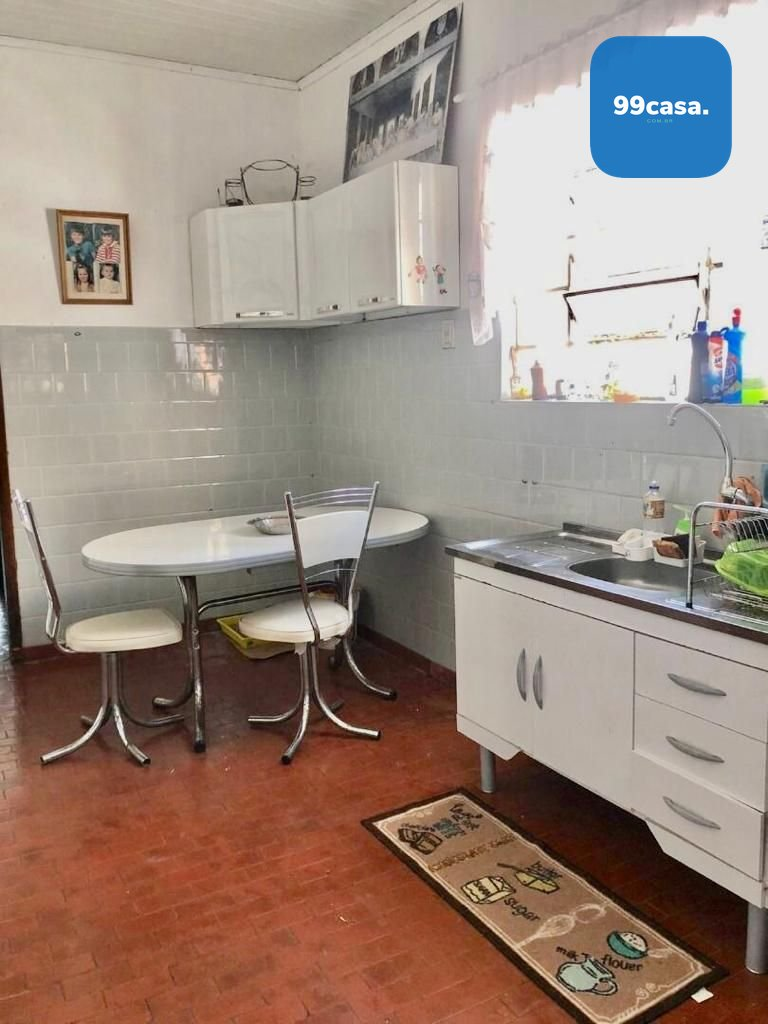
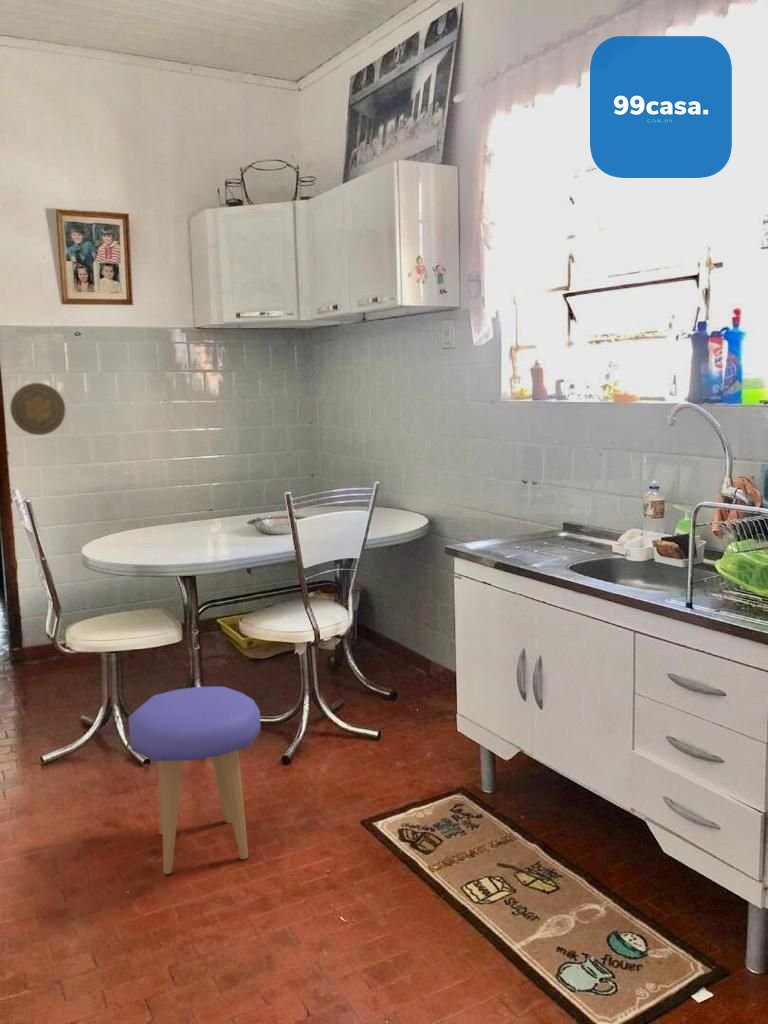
+ decorative plate (38, 409)
+ stool (195, 759)
